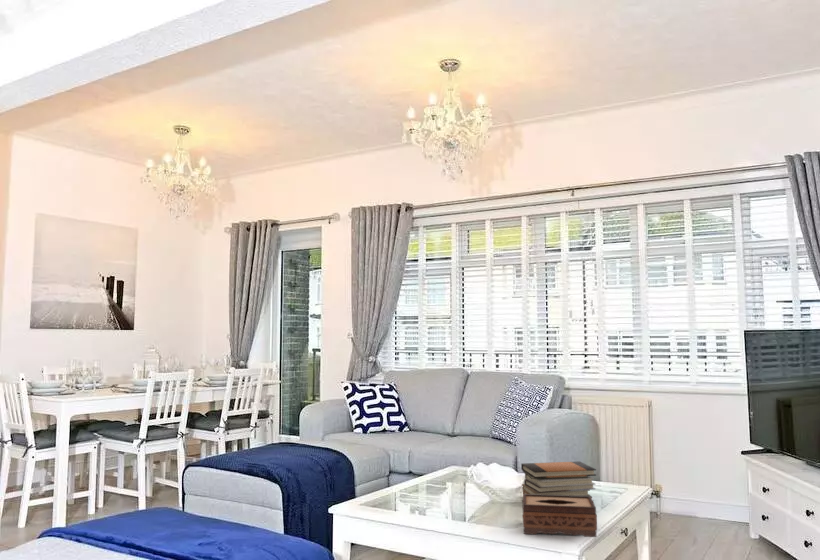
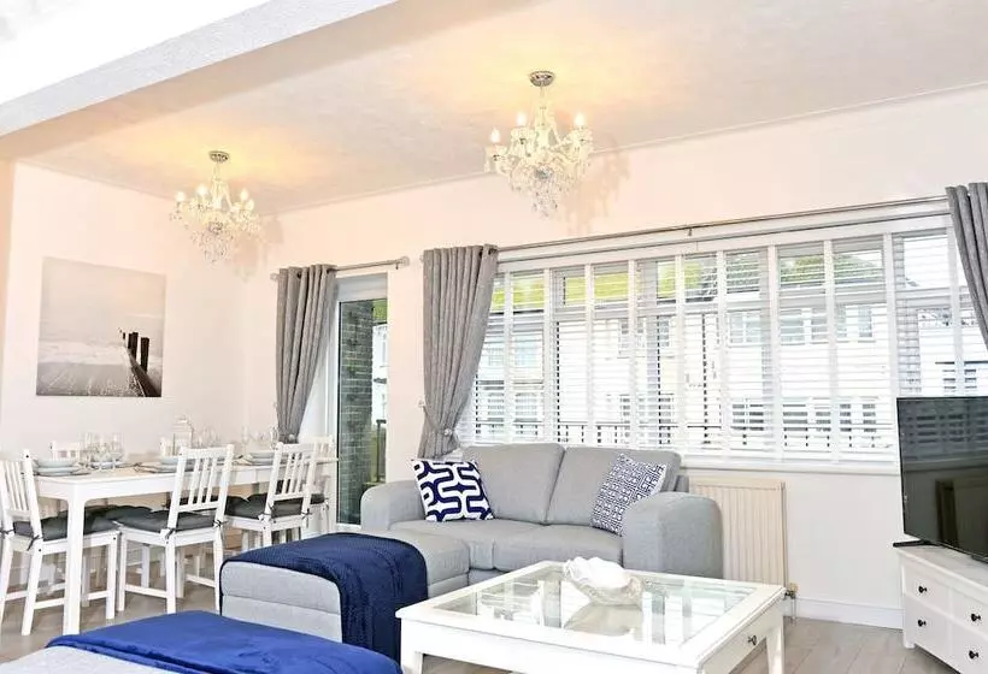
- book stack (558, 482)
- tissue box (558, 514)
